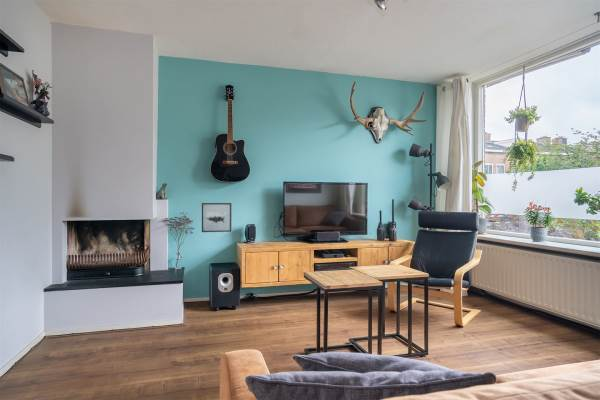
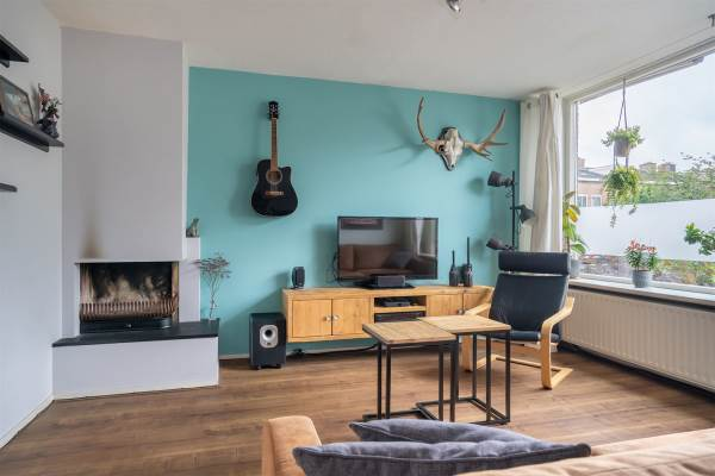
- wall art (216, 217)
